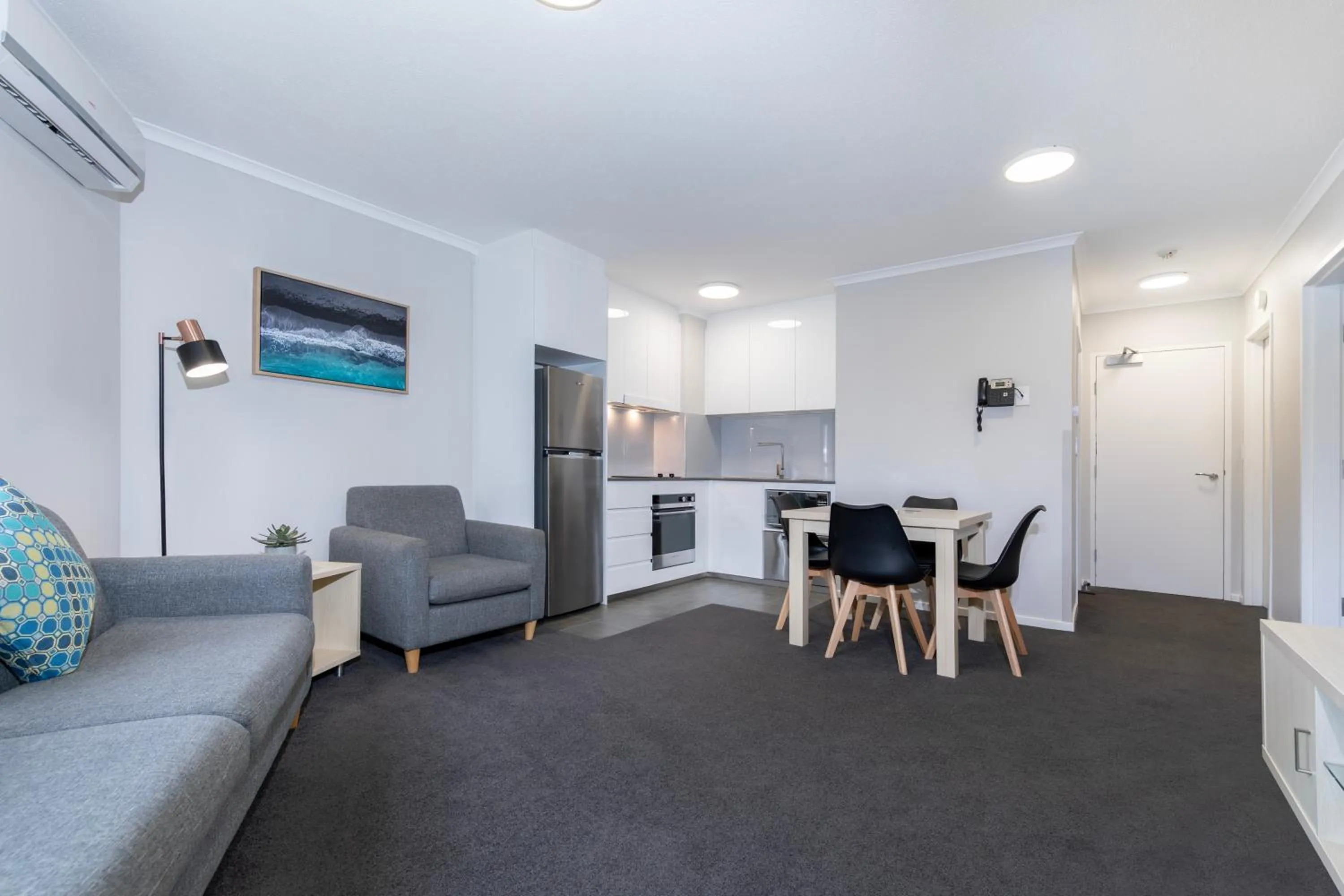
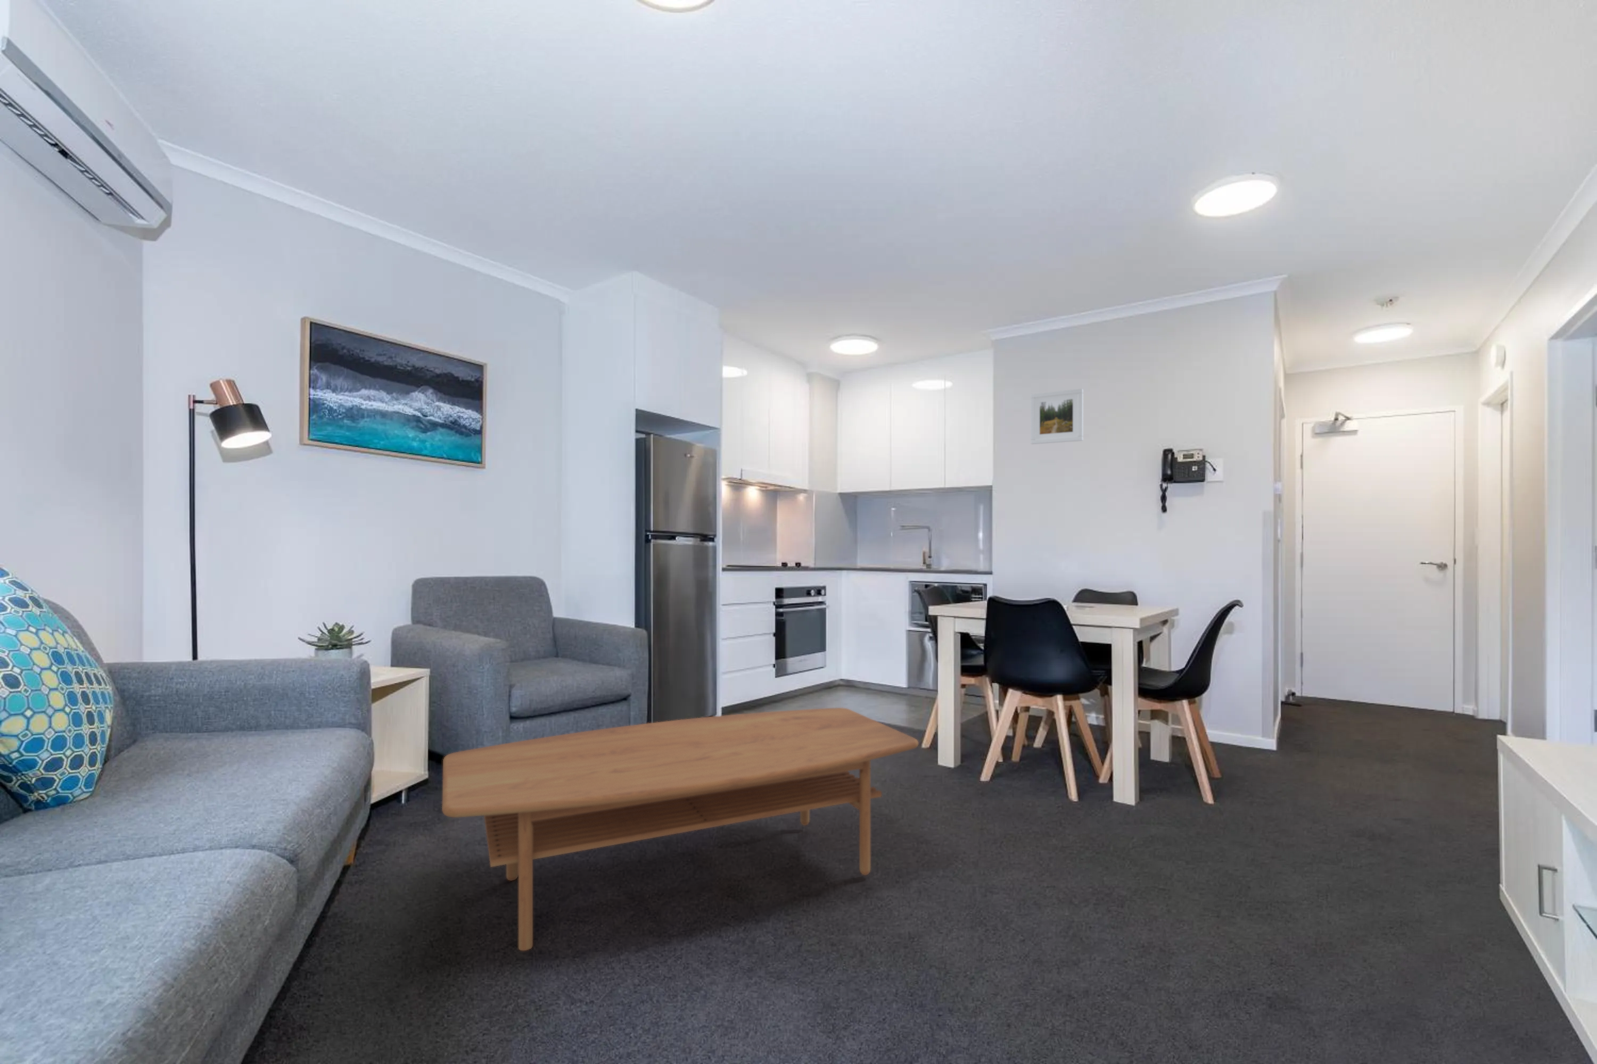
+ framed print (1056, 417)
+ coffee table (690, 812)
